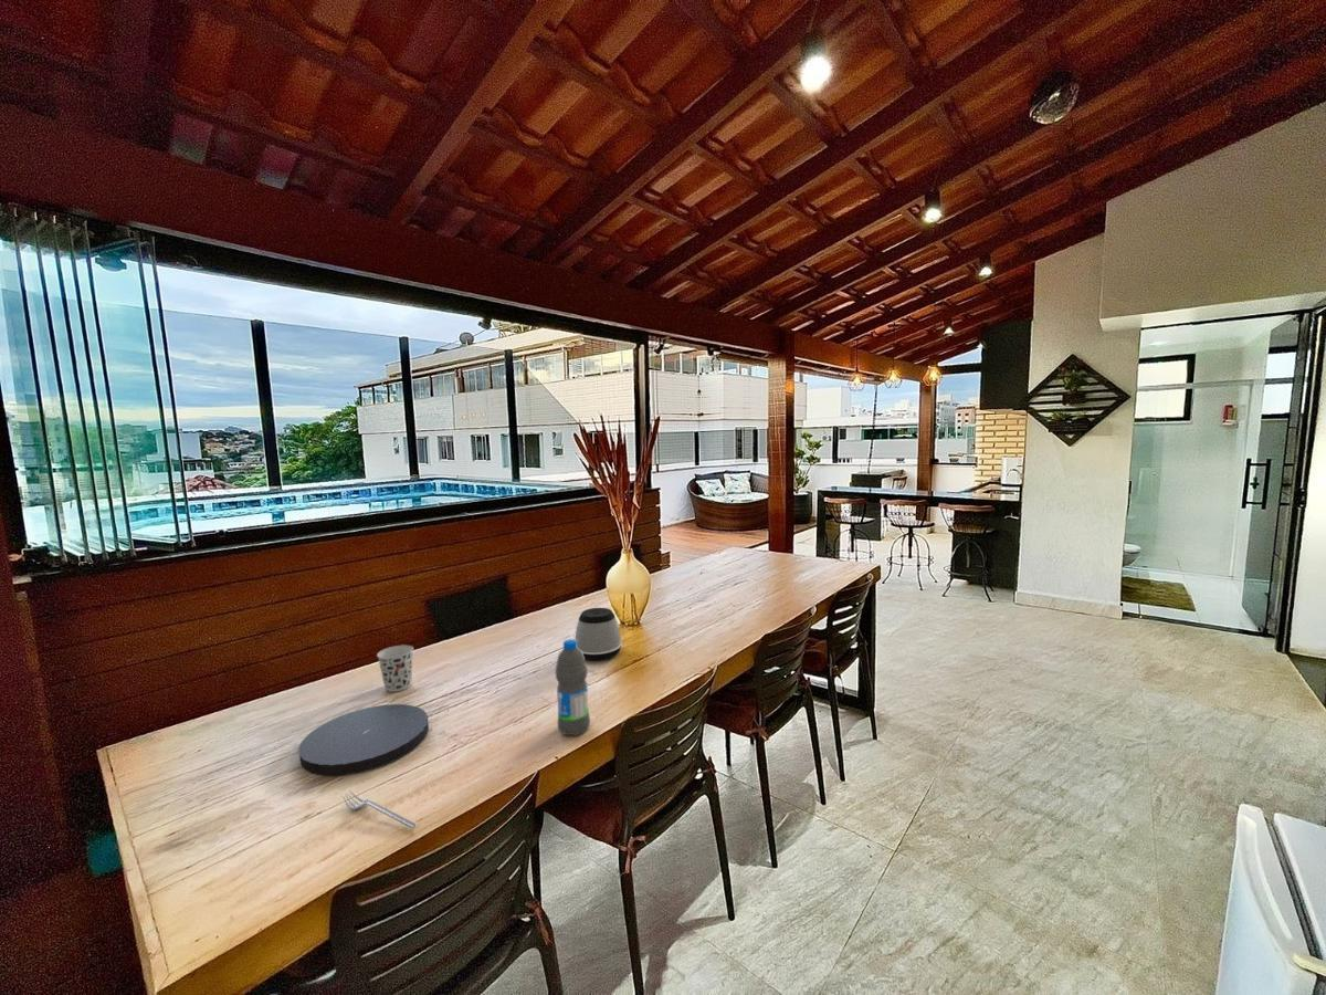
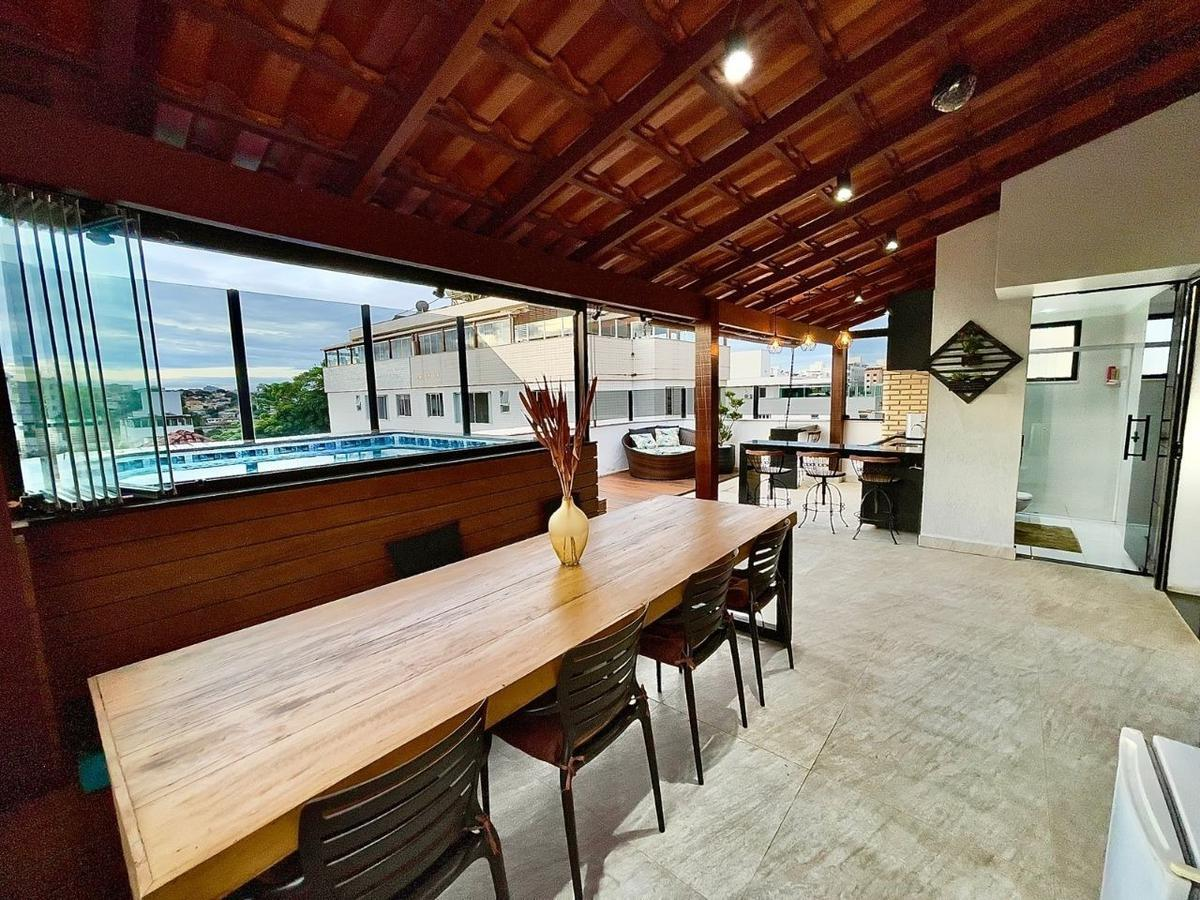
- speaker (597, 632)
- plate (367, 736)
- water bottle (571, 684)
- fork (379, 809)
- cup (397, 669)
